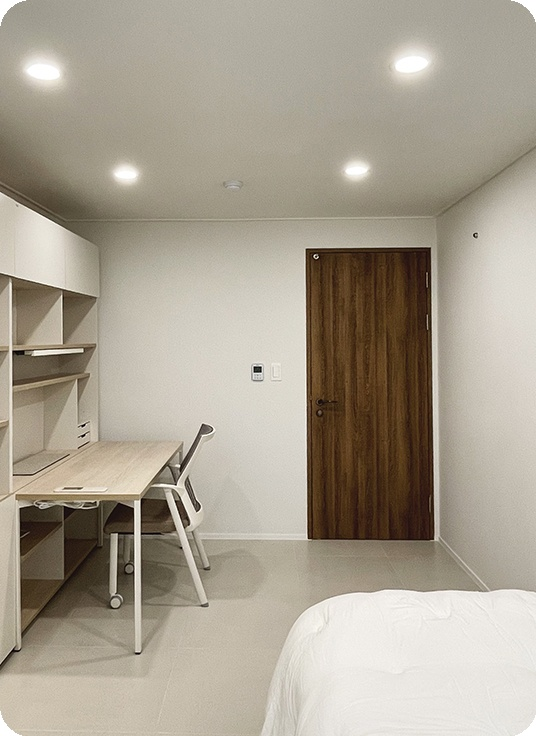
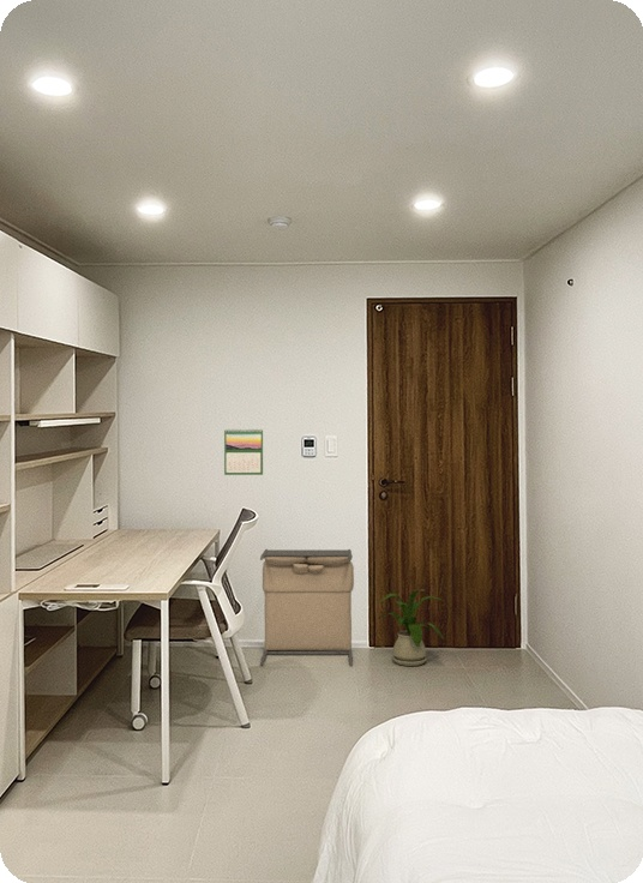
+ house plant (410, 621)
+ laundry hamper (307, 605)
+ calendar (244, 451)
